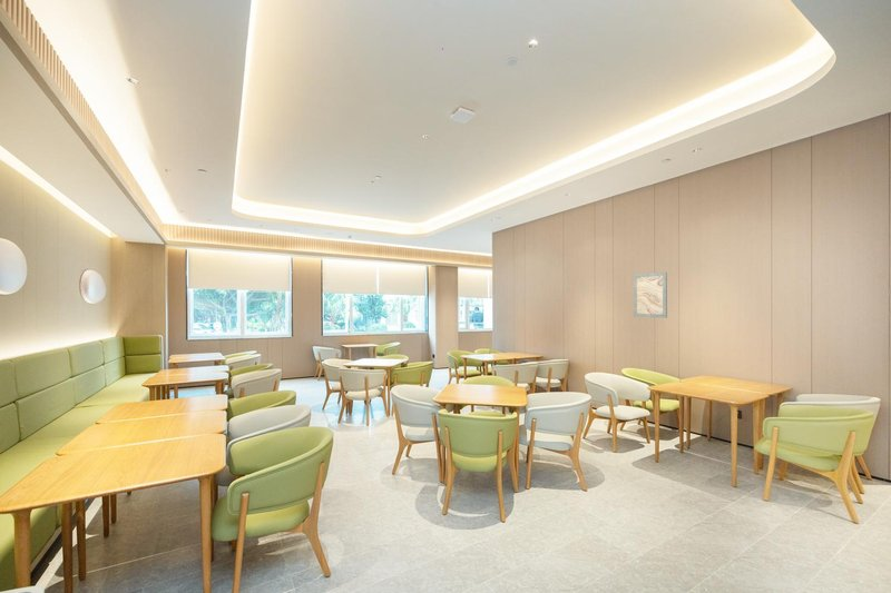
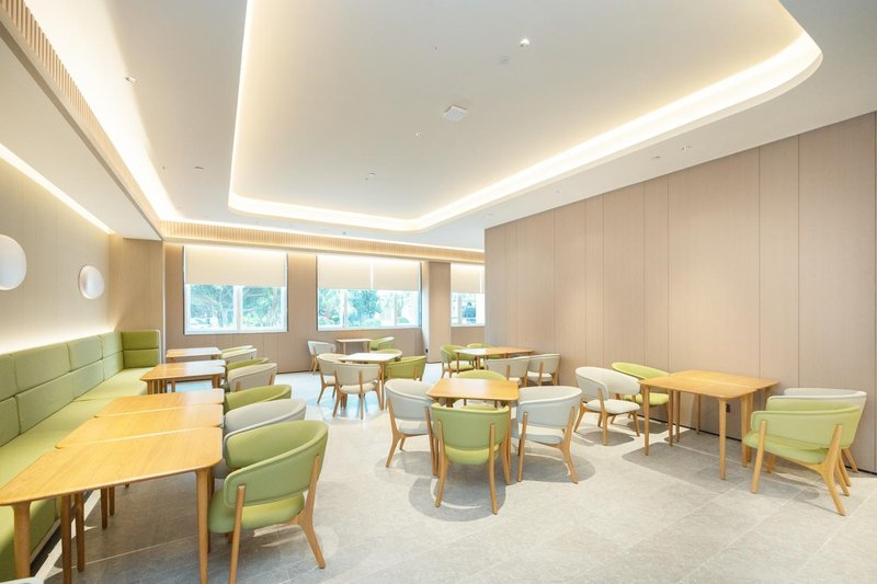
- wall art (649, 295)
